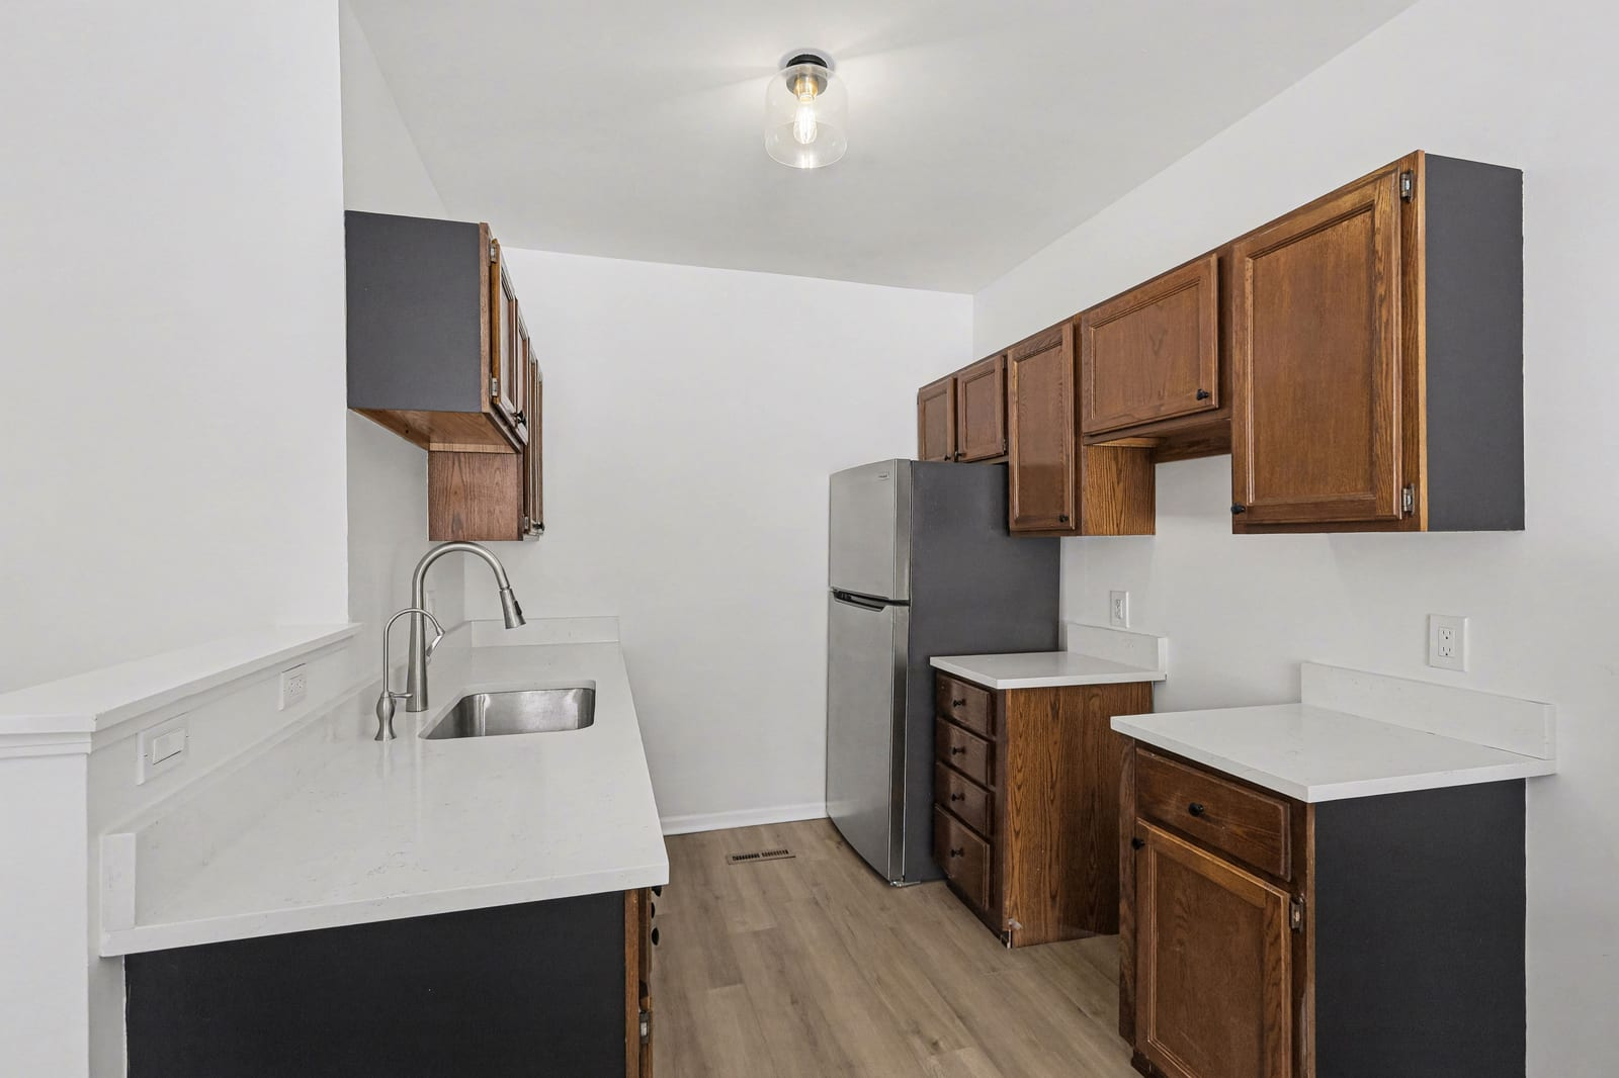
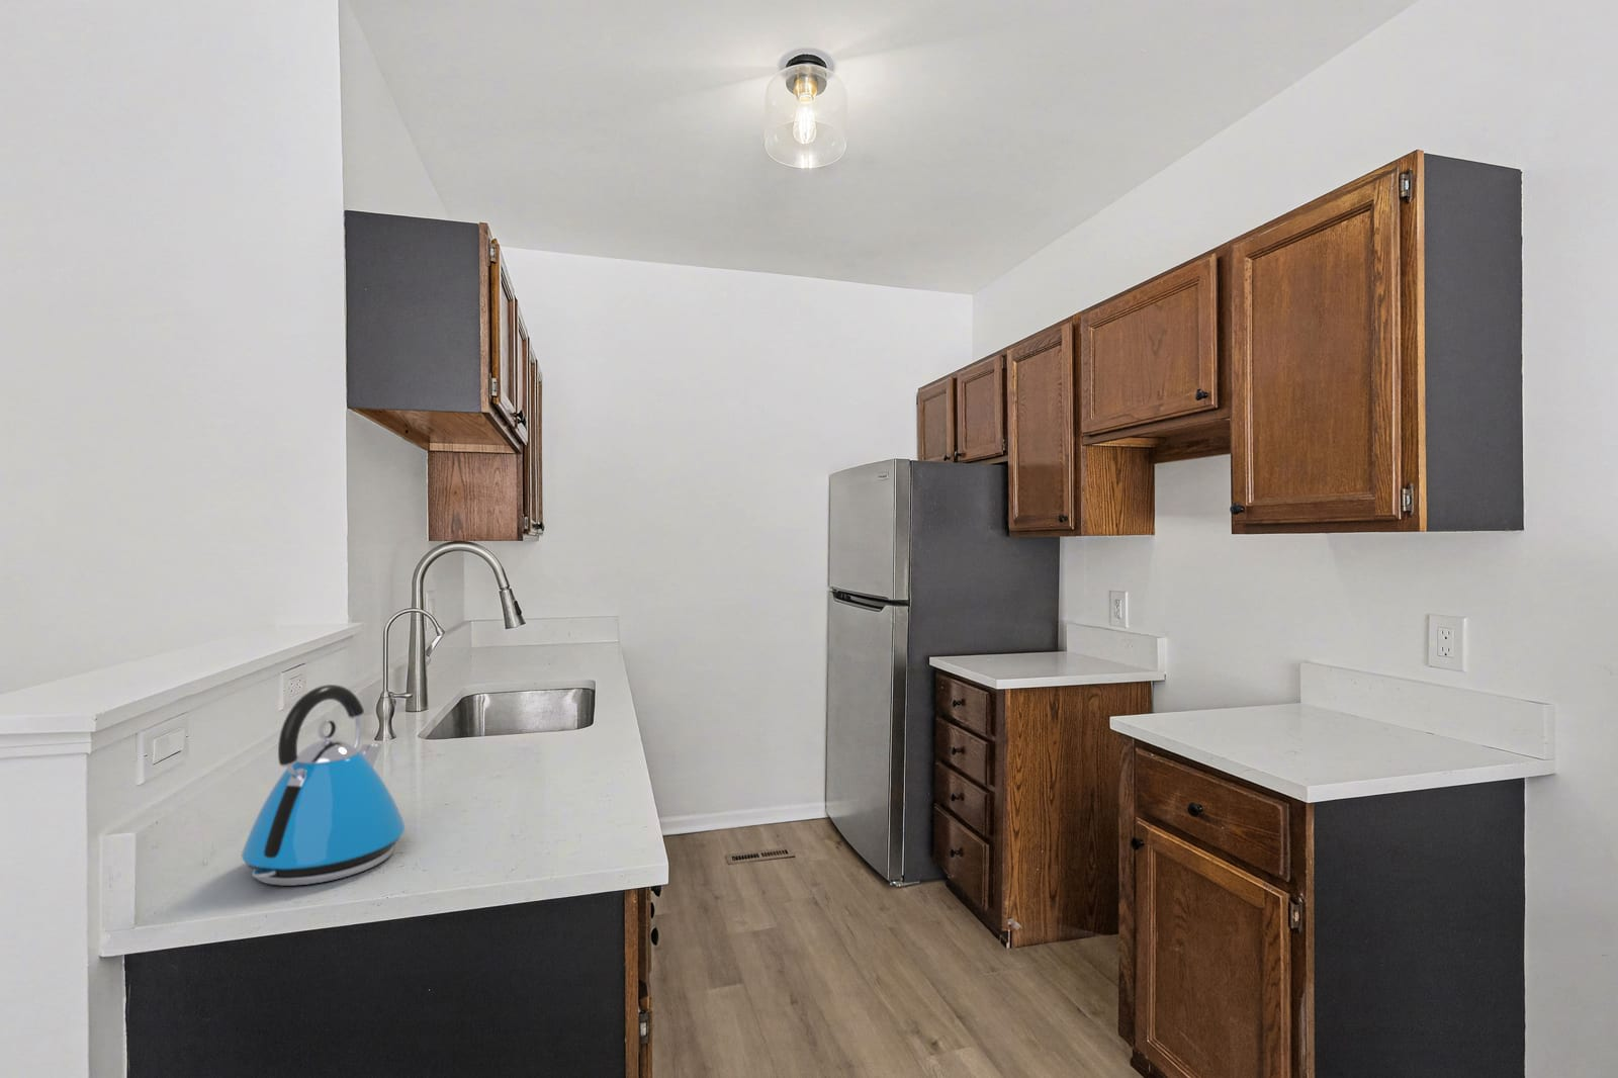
+ kettle (322, 774)
